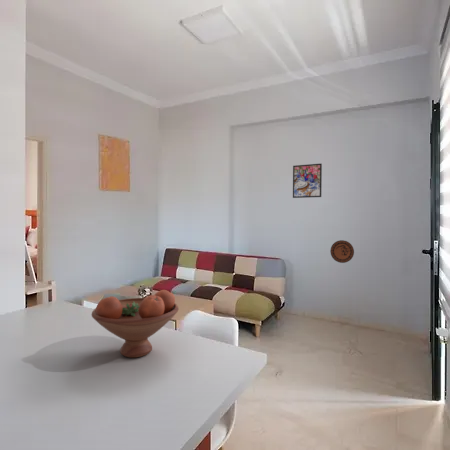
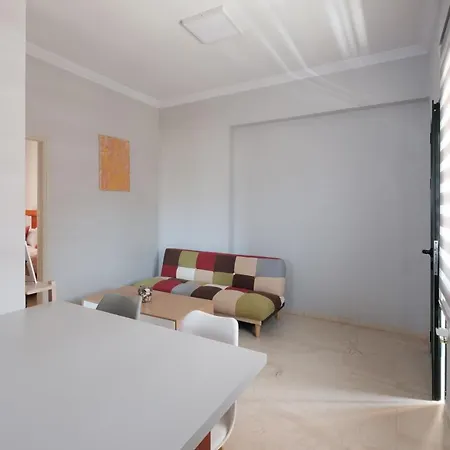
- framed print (306, 181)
- fruit bowl (136, 321)
- decorative plate (342, 251)
